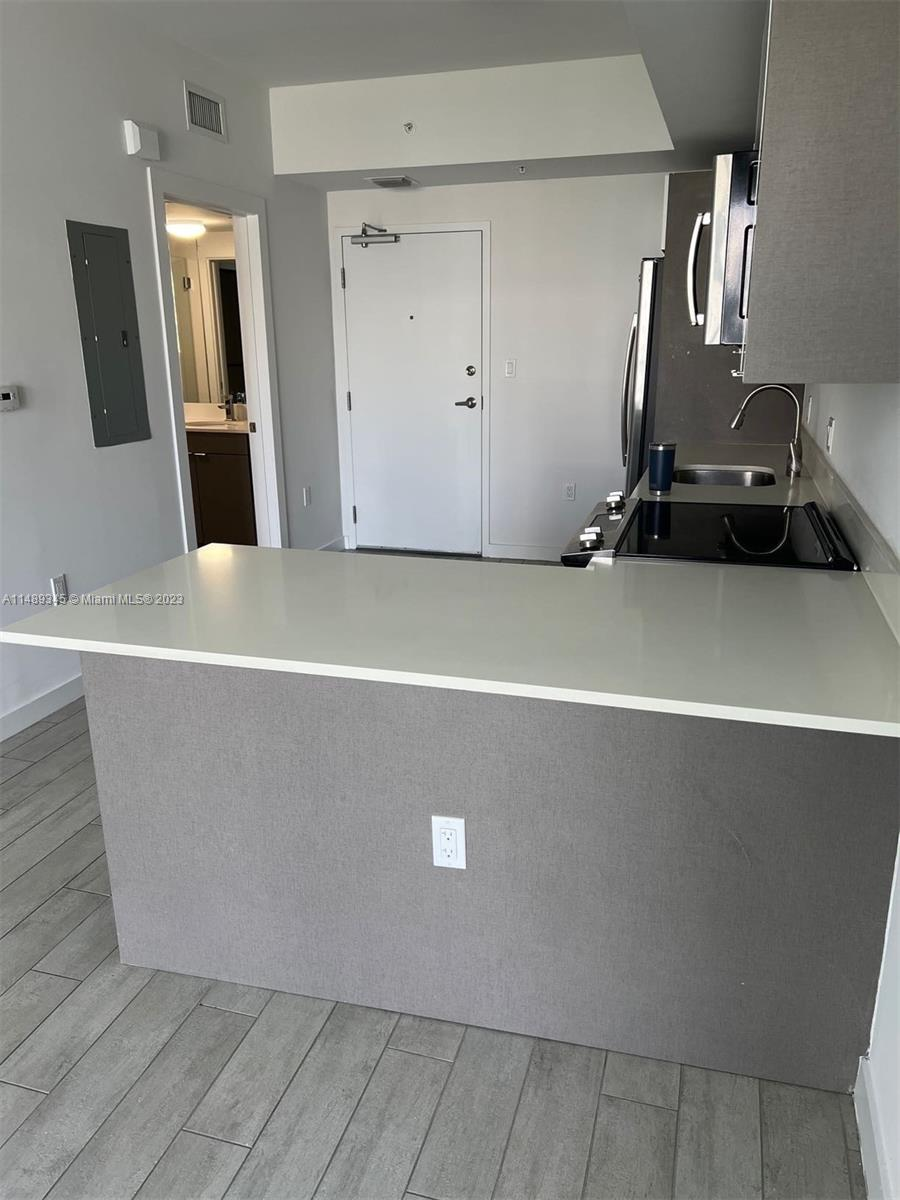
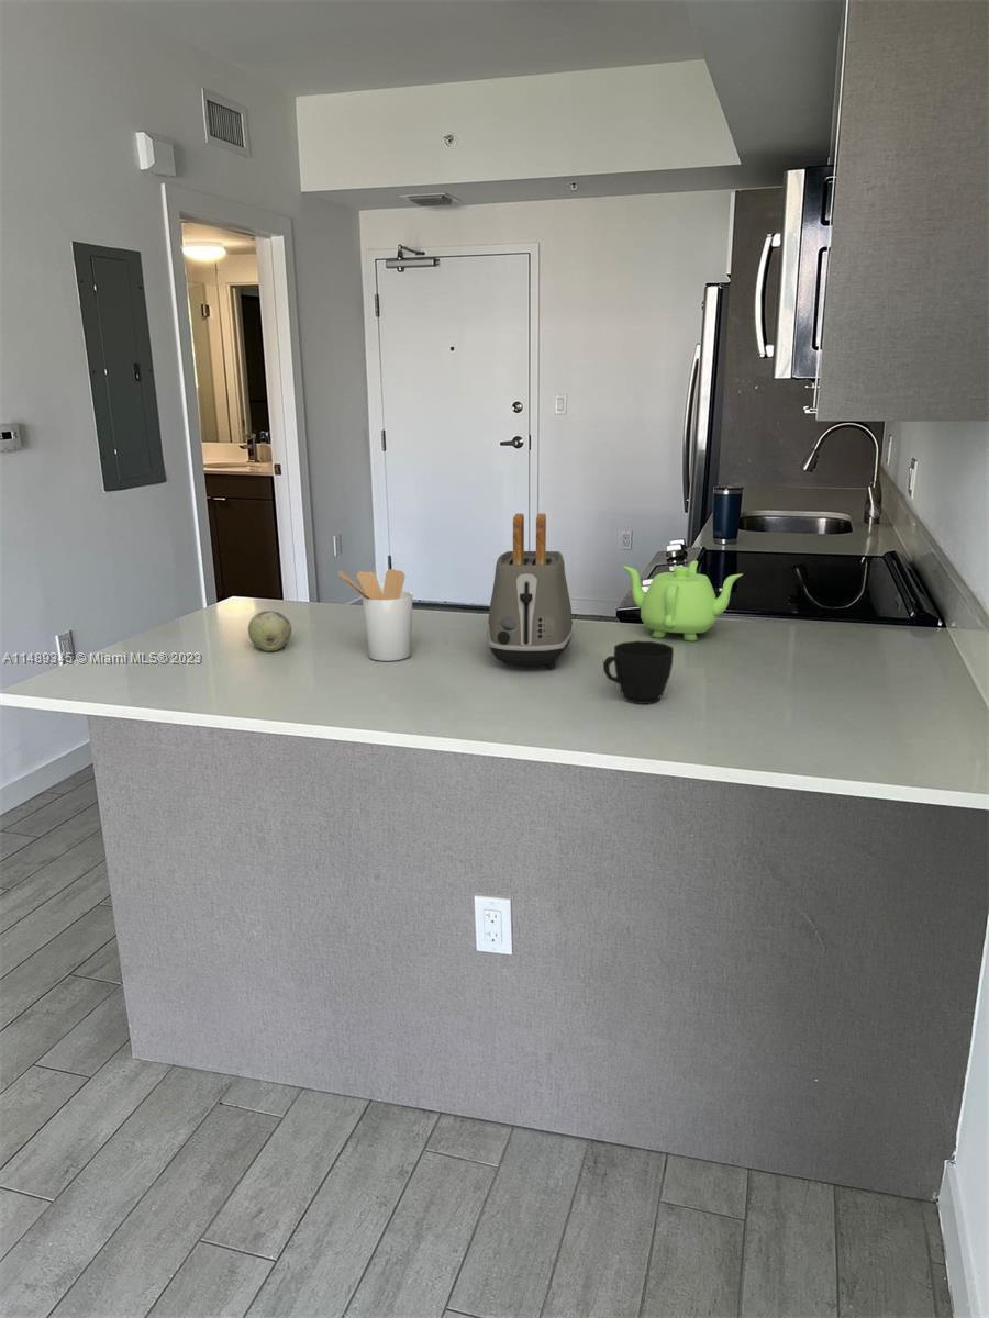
+ utensil holder (375, 612)
+ teapot (680, 599)
+ cup (638, 673)
+ toaster (530, 584)
+ fruit (270, 629)
